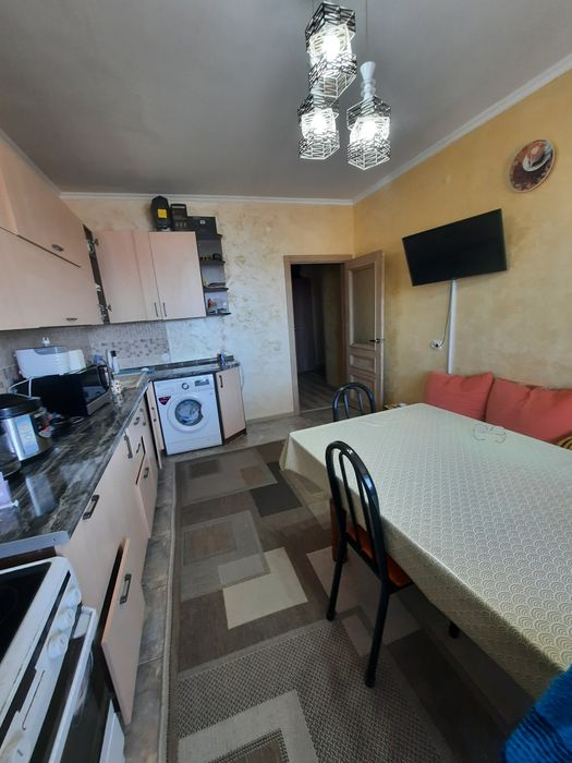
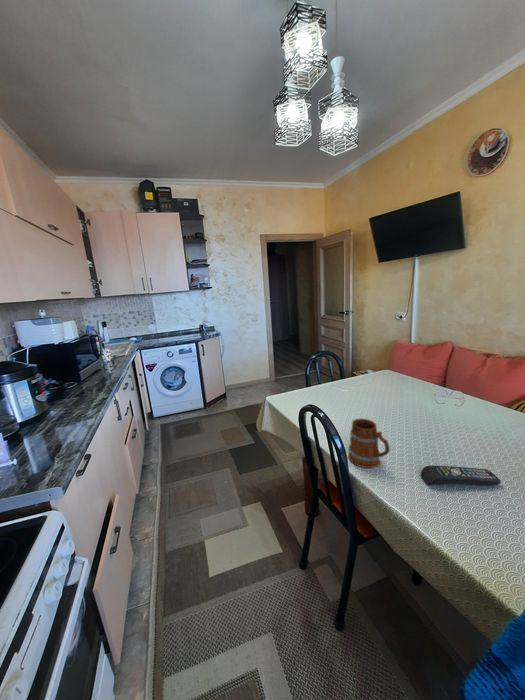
+ remote control (458, 475)
+ mug (368, 443)
